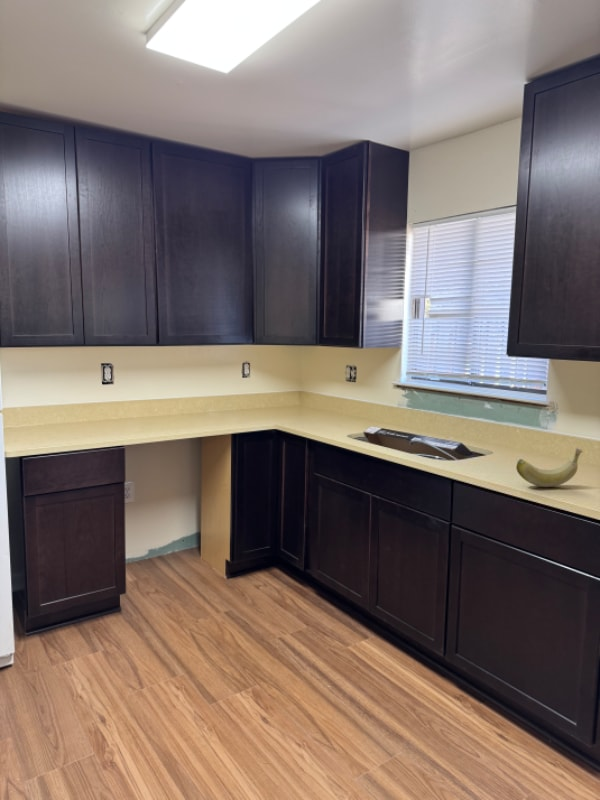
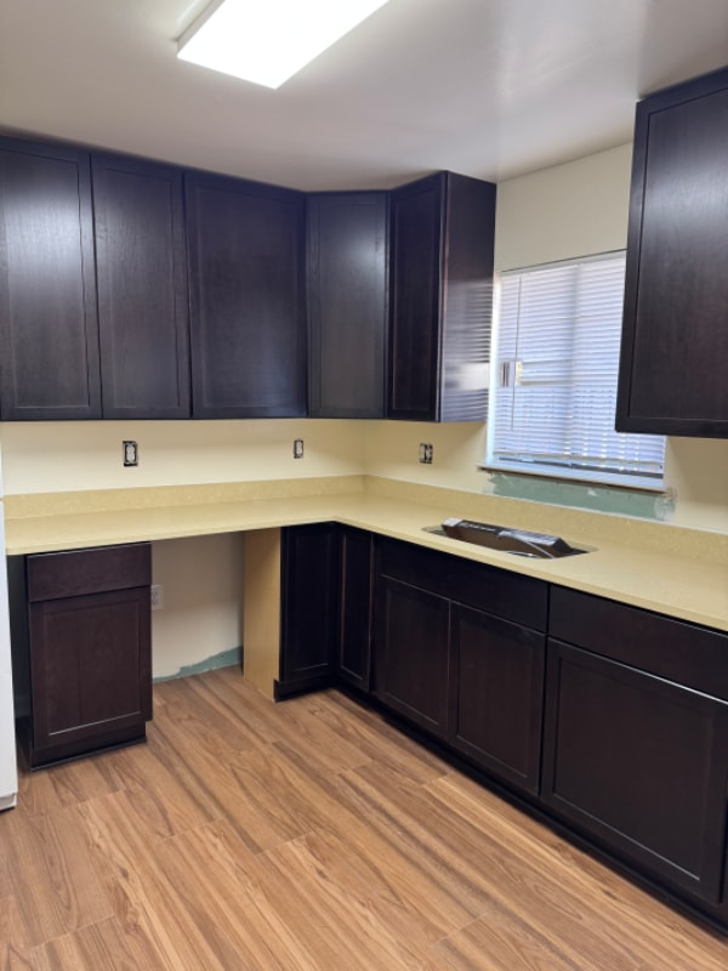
- banana (549, 469)
